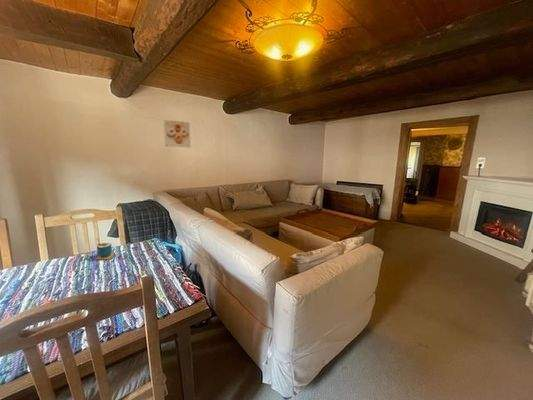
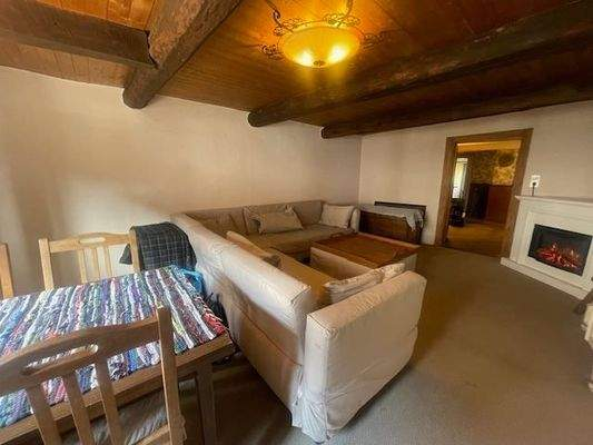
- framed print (177, 134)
- cup (104, 247)
